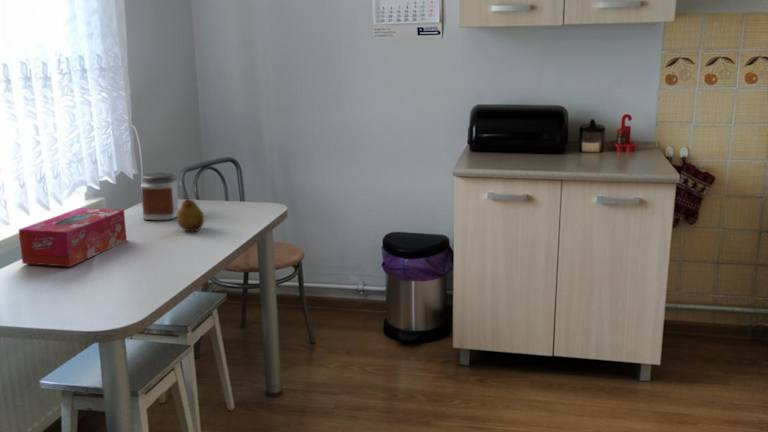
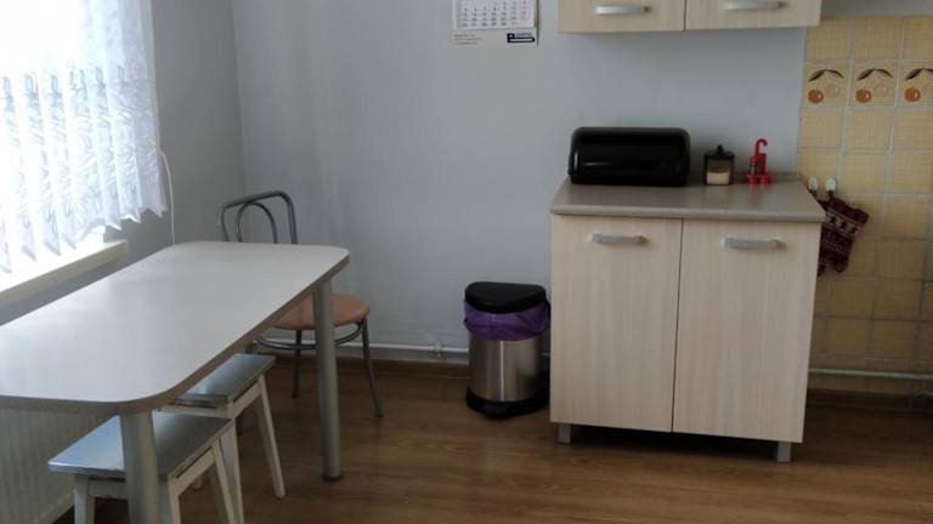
- jar (159, 195)
- tissue box (75, 235)
- fruit (190, 212)
